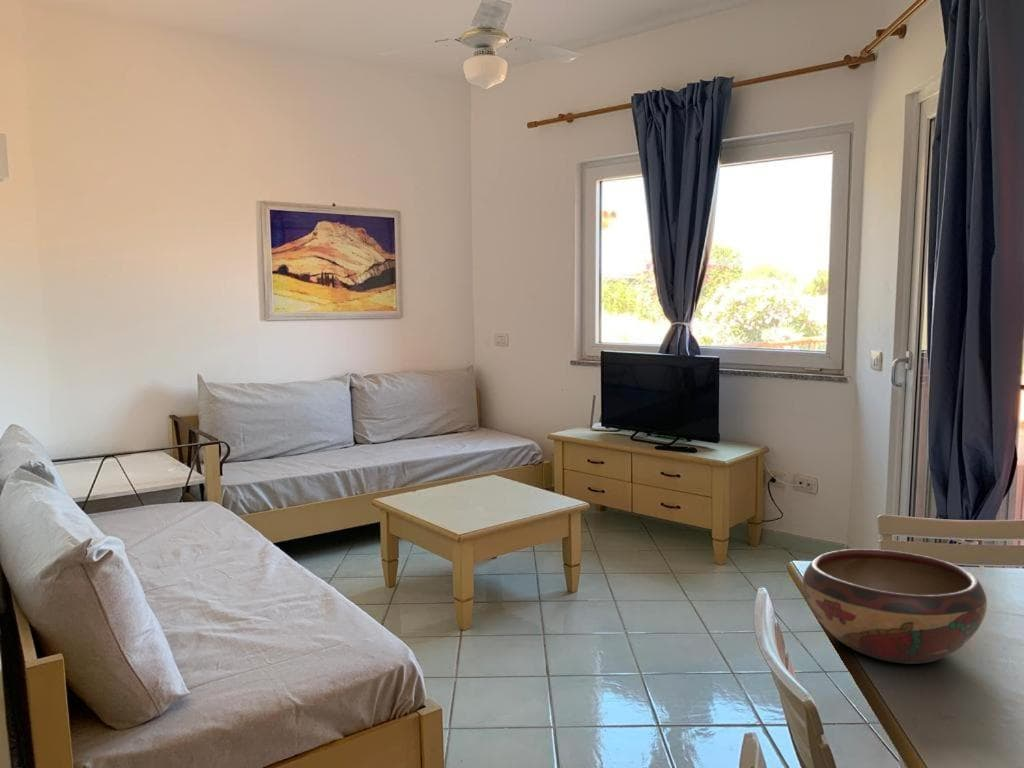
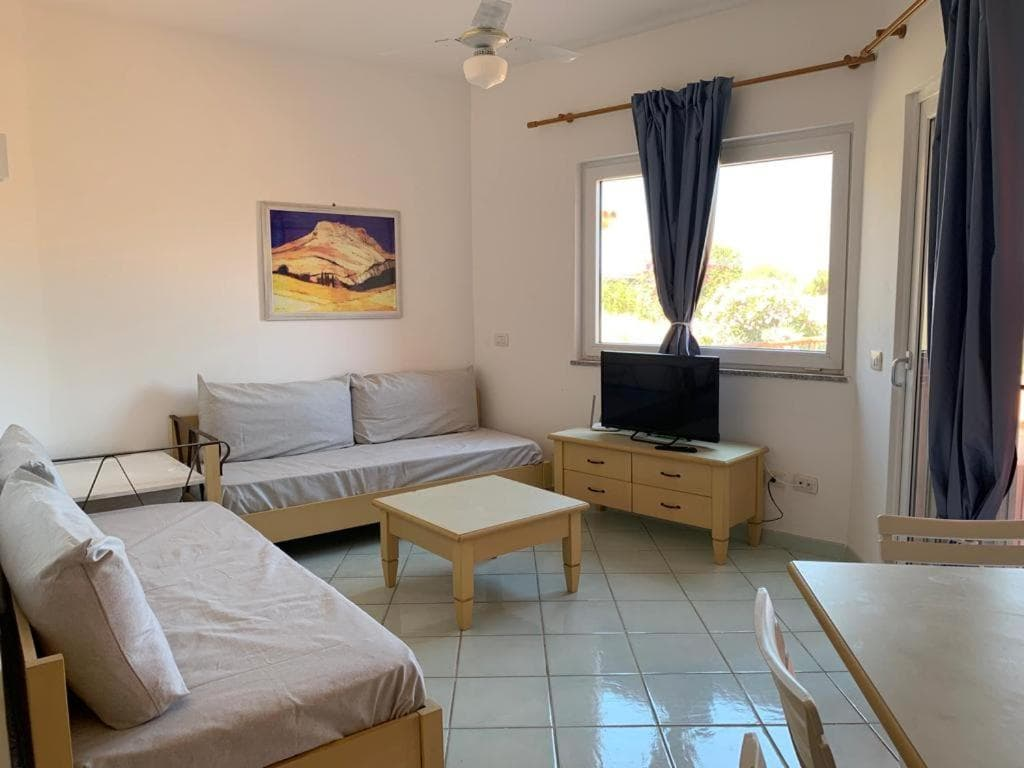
- decorative bowl (890, 607)
